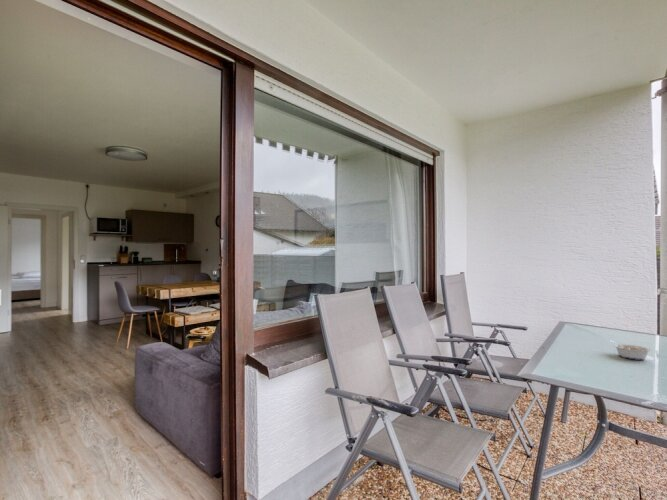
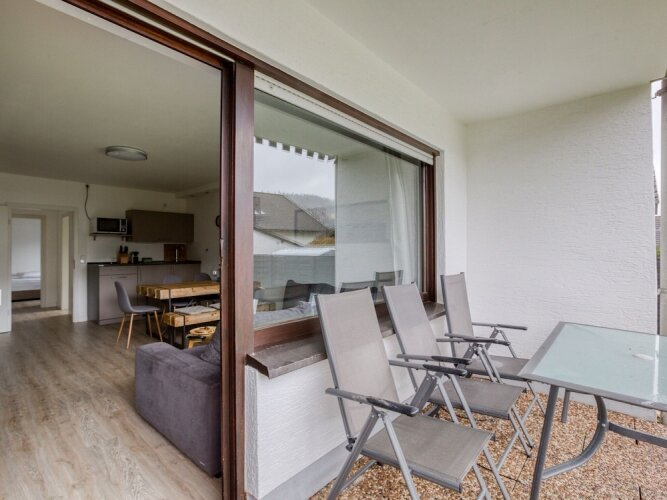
- legume (630, 351)
